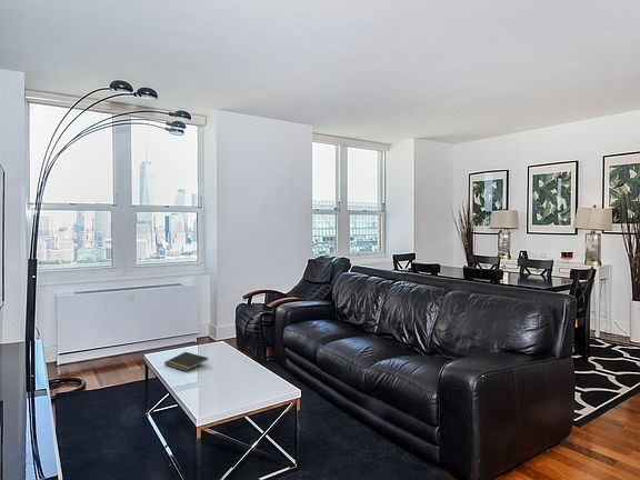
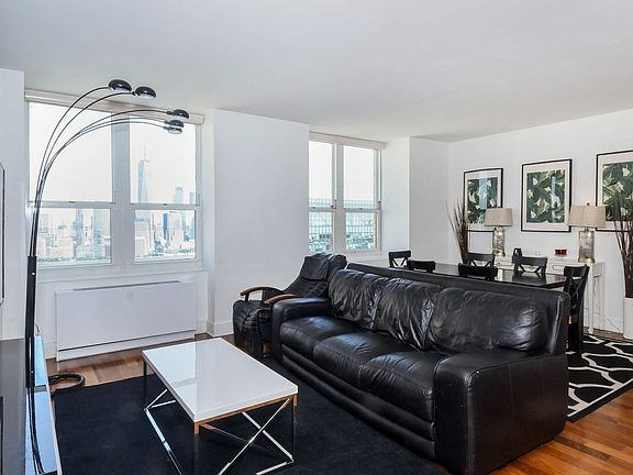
- notepad (186, 360)
